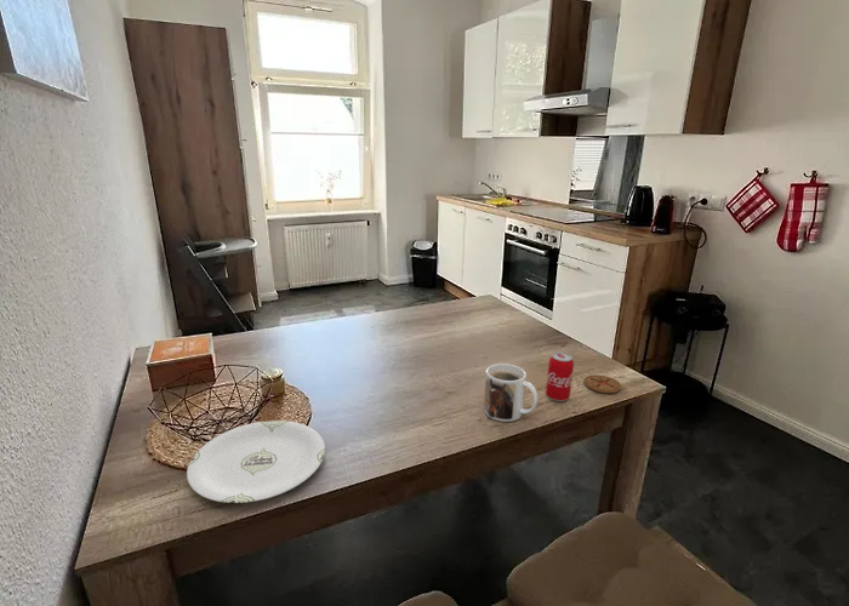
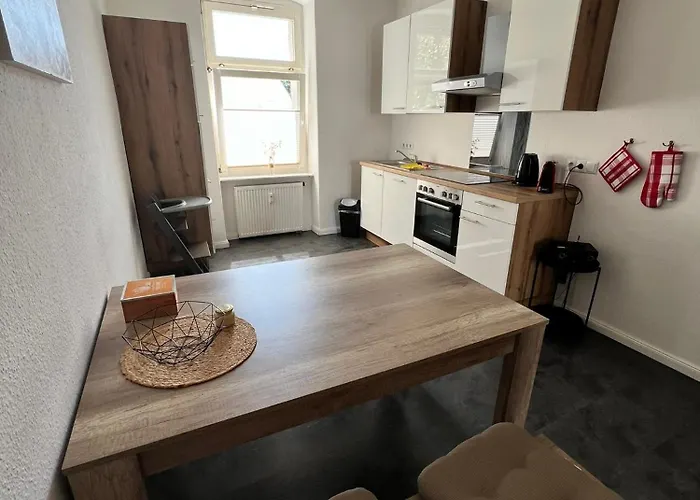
- coaster (602, 383)
- plate (258, 459)
- beverage can (559, 377)
- mug (507, 393)
